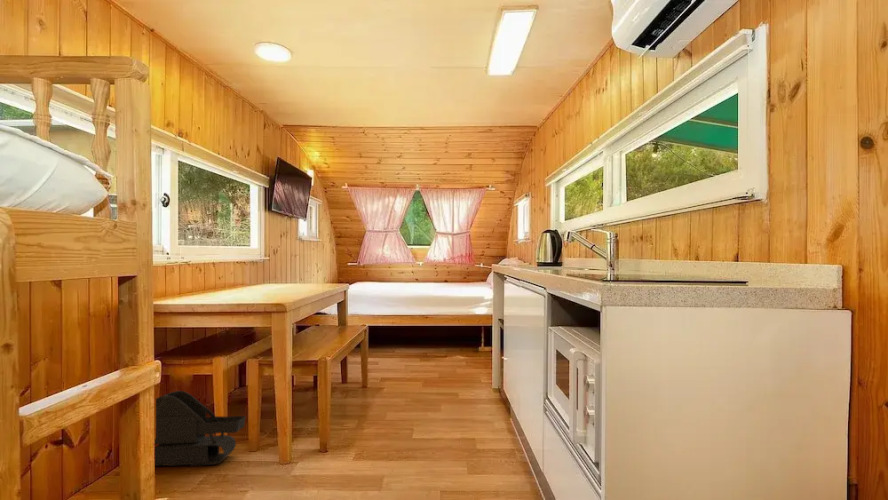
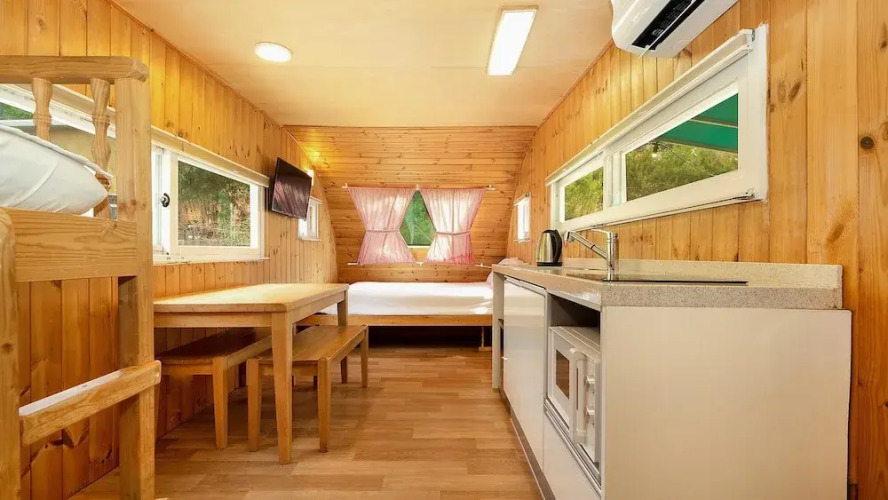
- pouch (190, 427)
